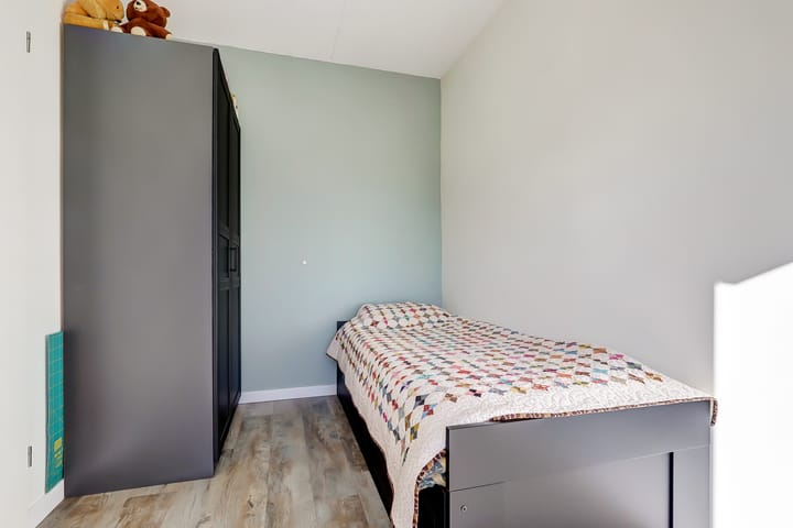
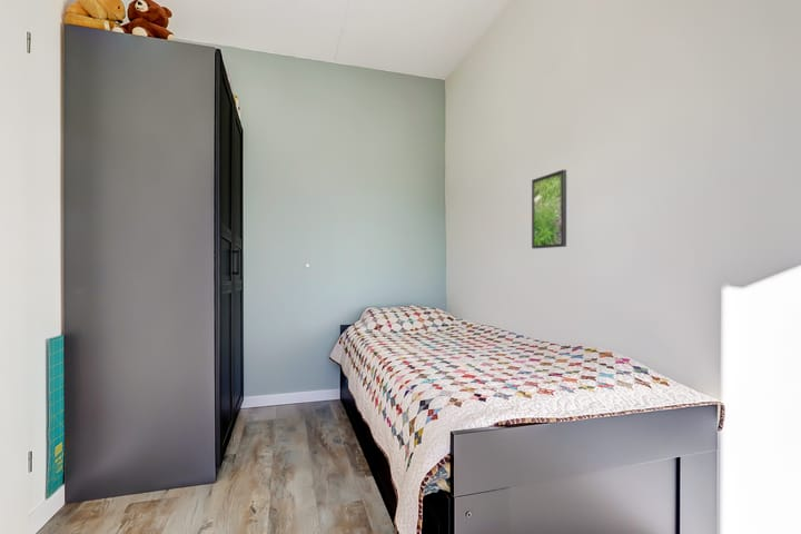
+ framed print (547, 211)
